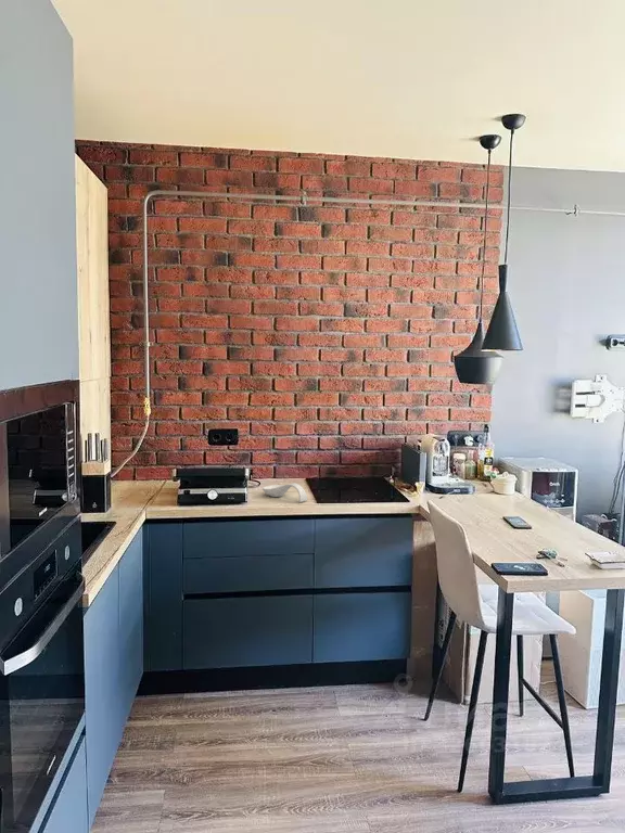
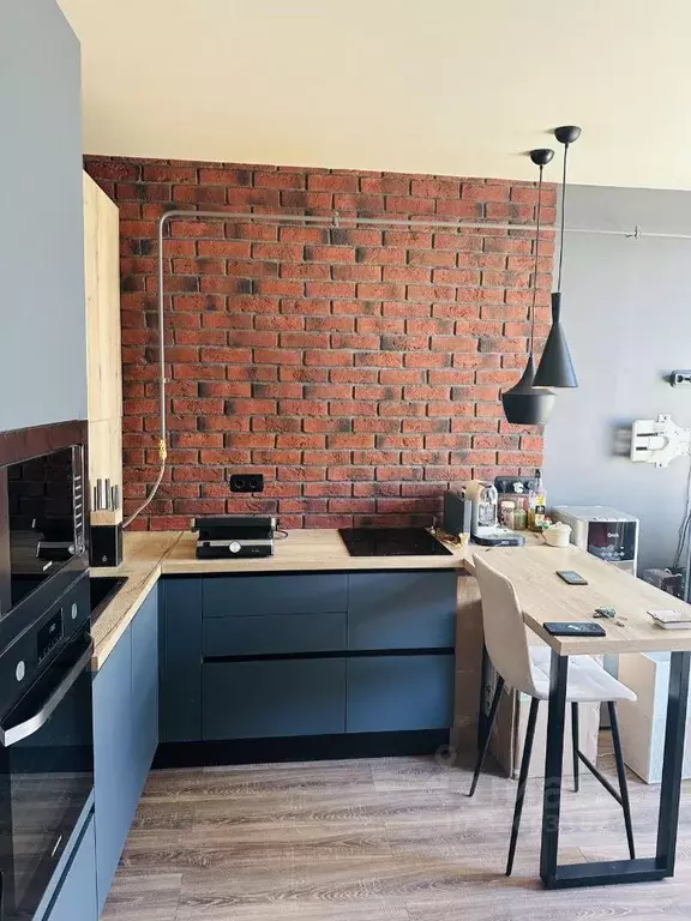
- spoon rest (284, 489)
